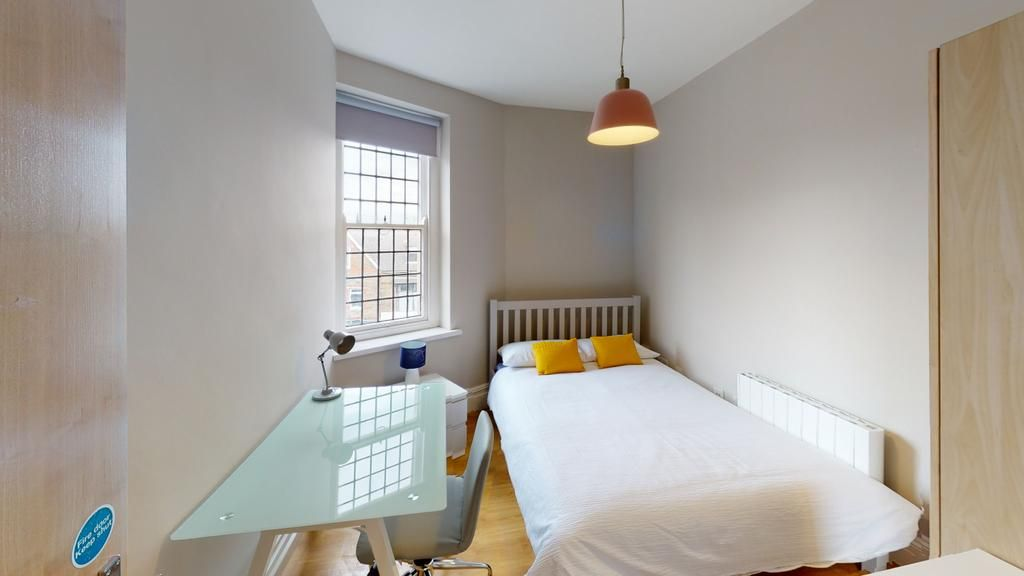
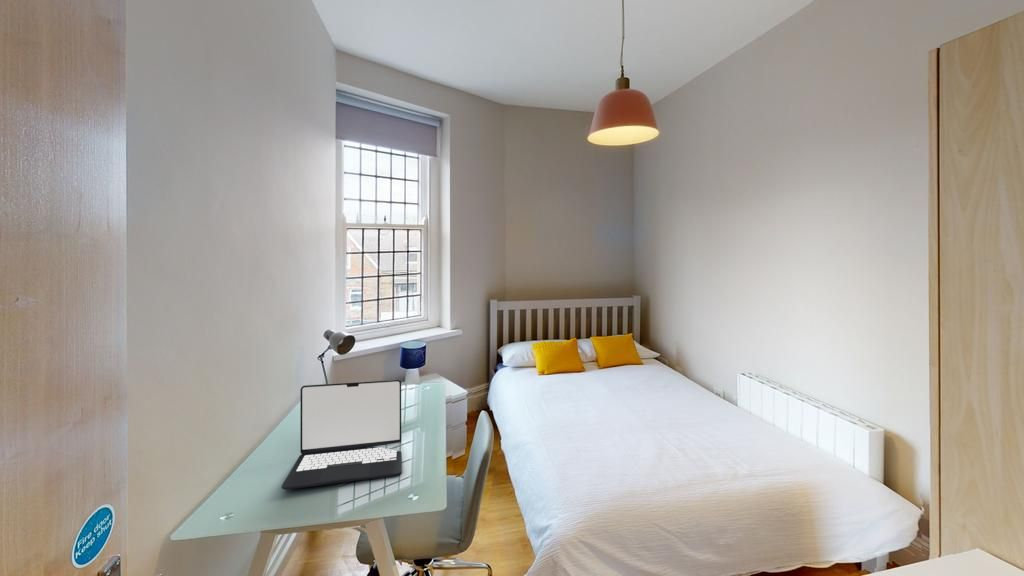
+ laptop (348, 428)
